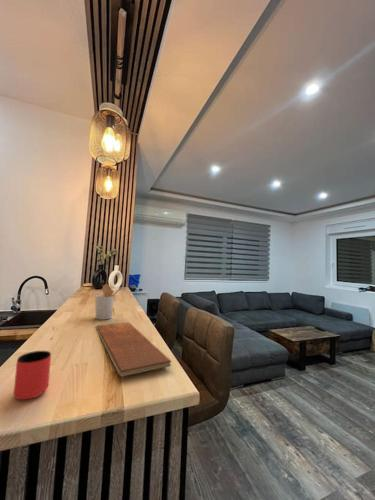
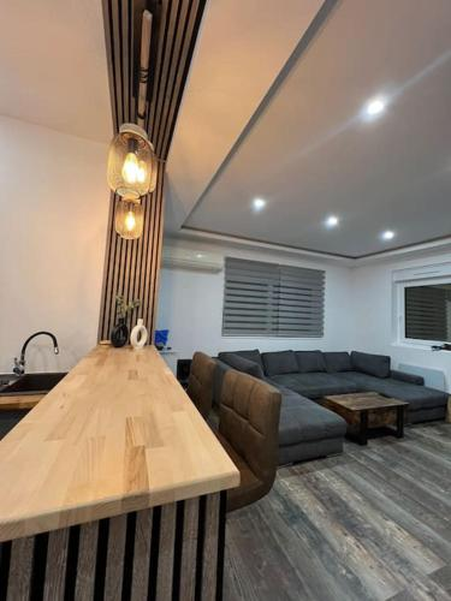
- cup (35, 371)
- utensil holder (109, 301)
- chopping board (125, 341)
